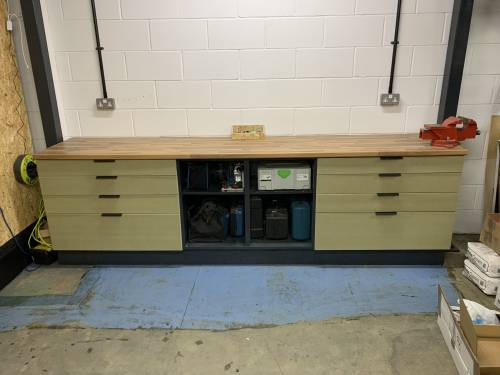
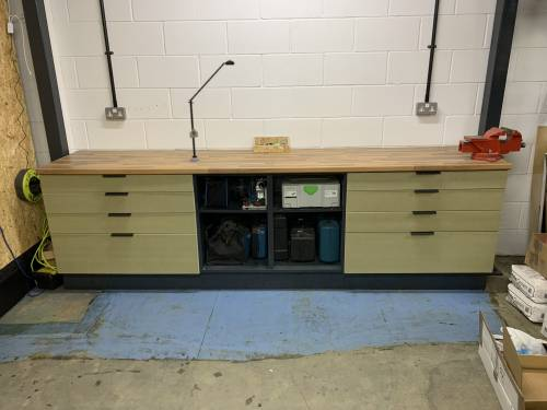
+ desk lamp (193, 103)
